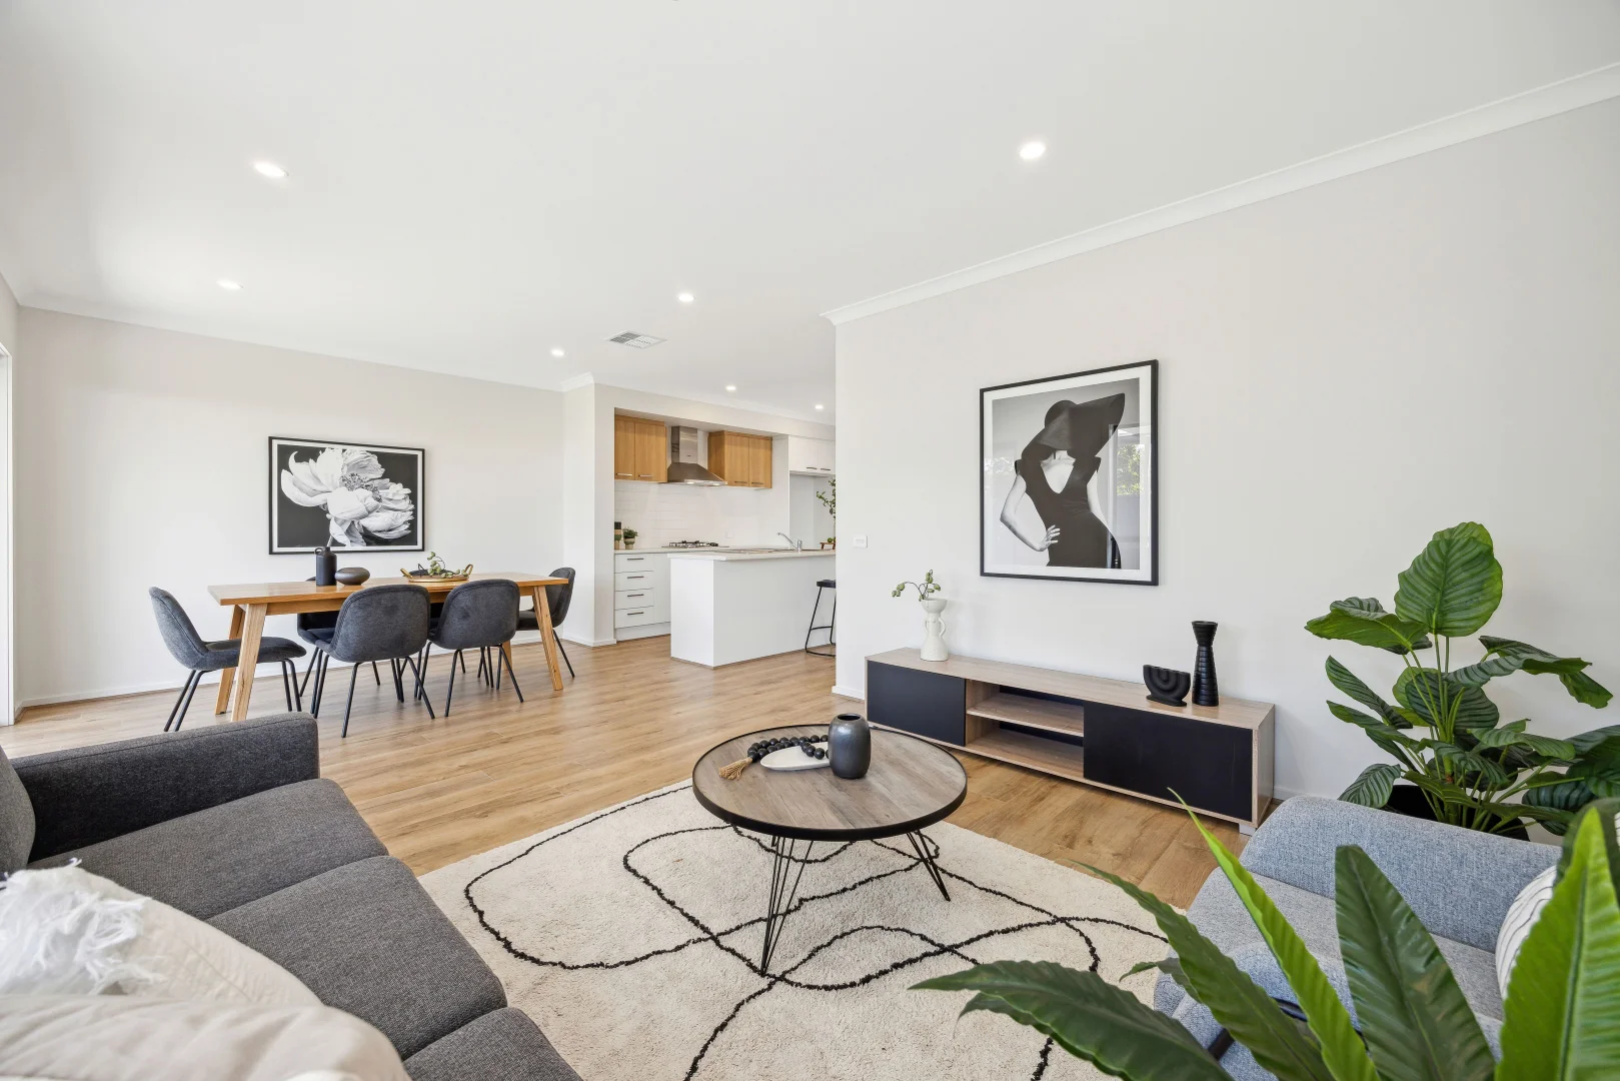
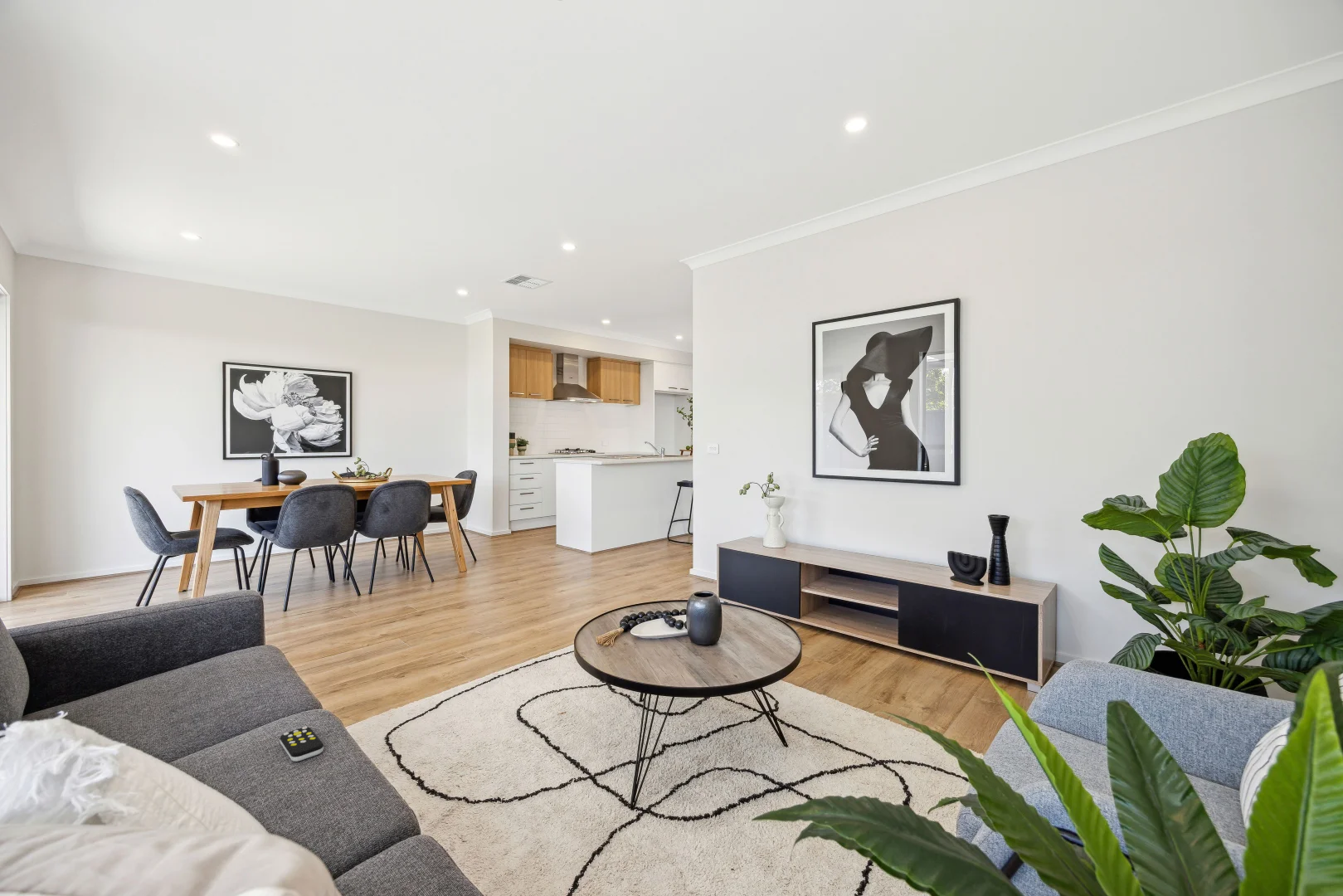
+ remote control (301, 743)
